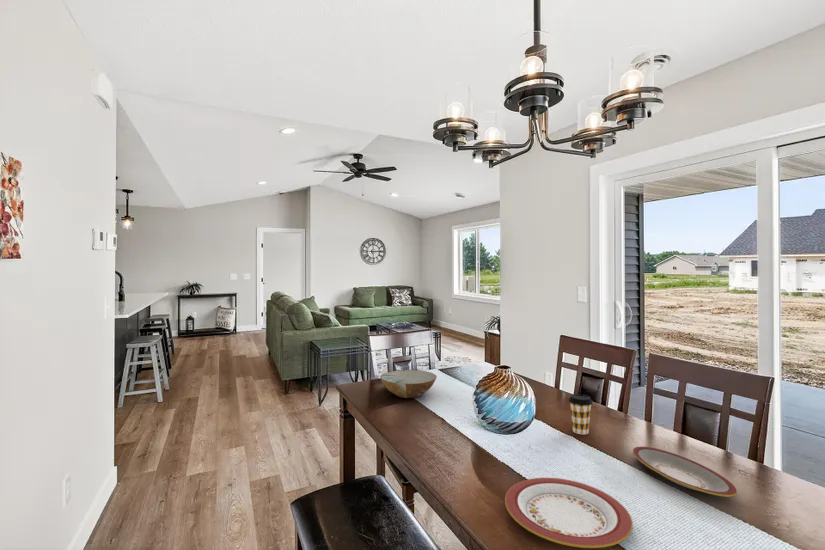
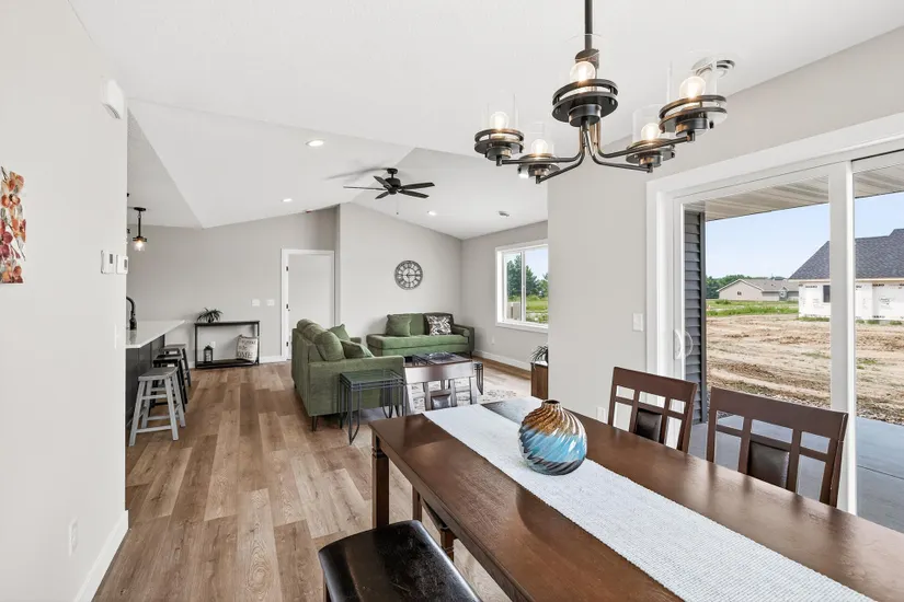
- coffee cup (580, 414)
- plate (679, 472)
- plate (565, 511)
- bowl (408, 385)
